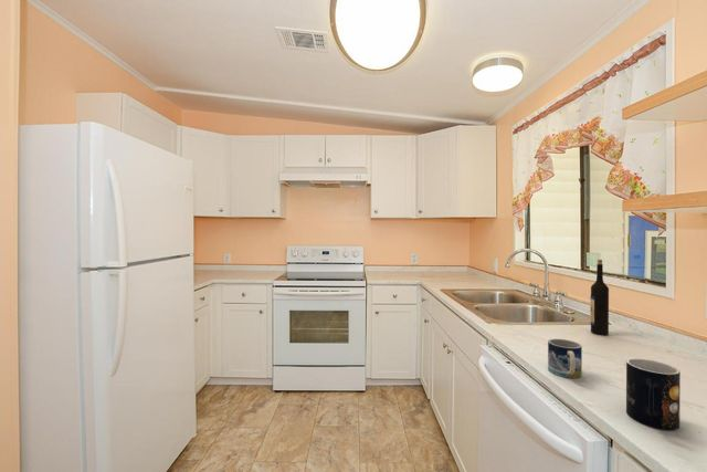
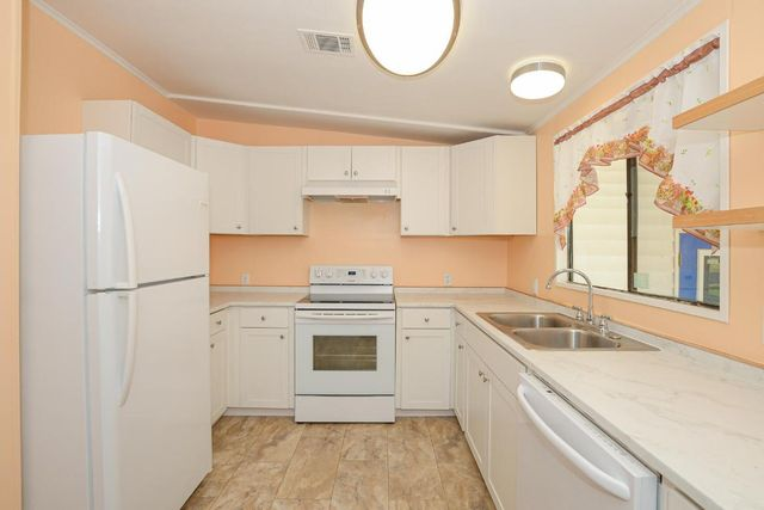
- mug (566, 359)
- wine bottle (599, 296)
- mug (654, 395)
